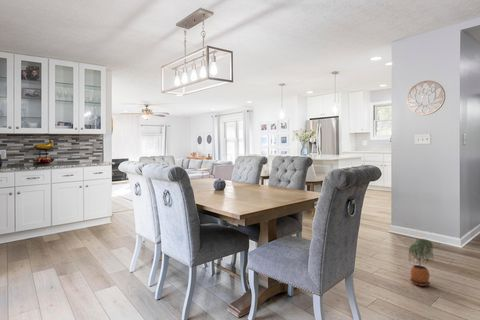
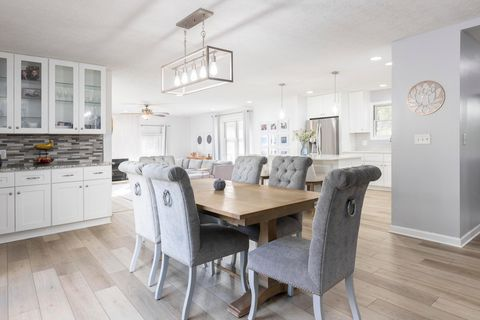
- potted plant (420, 260)
